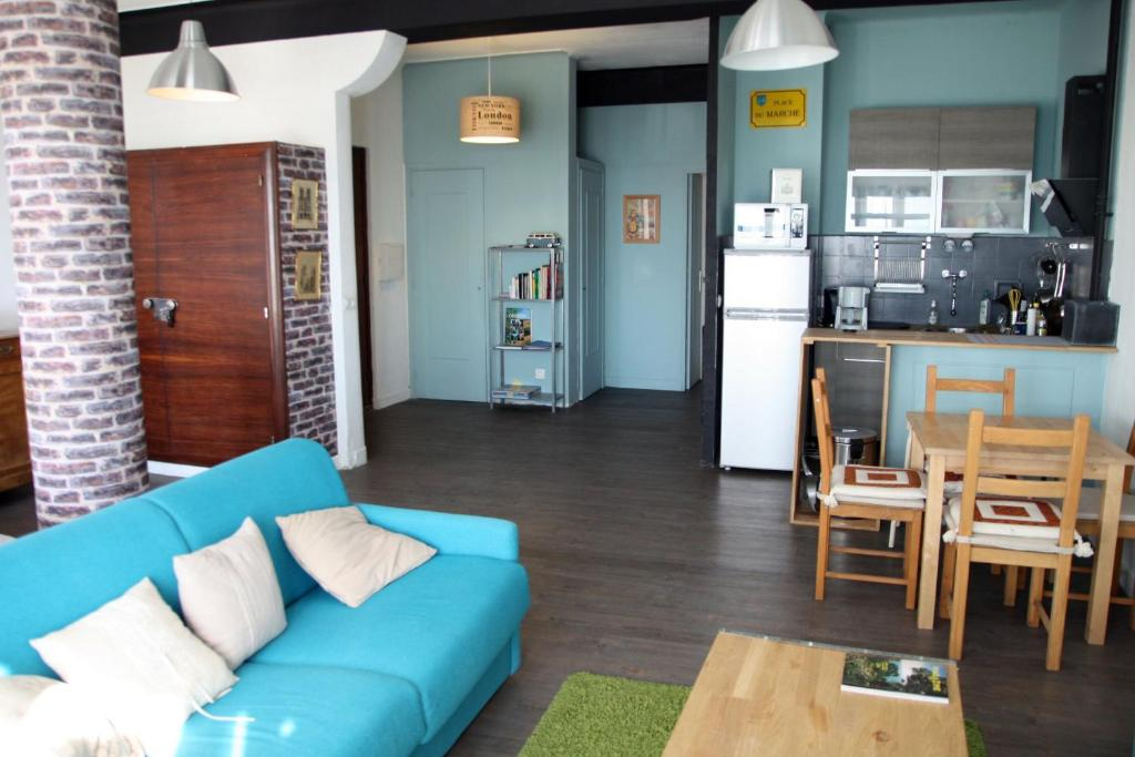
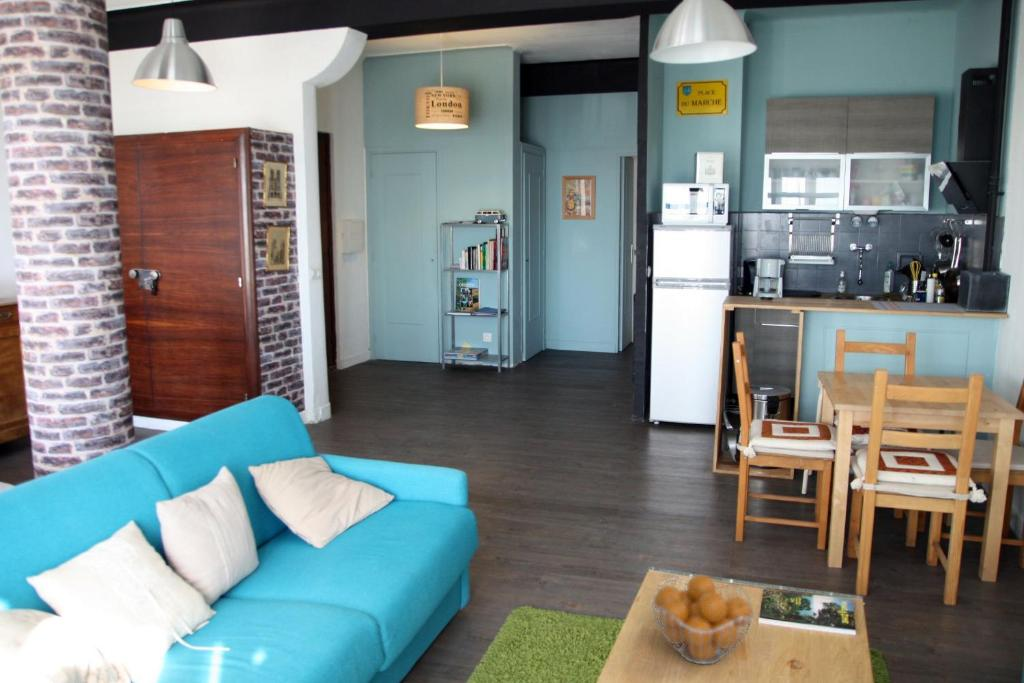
+ fruit basket (701, 618)
